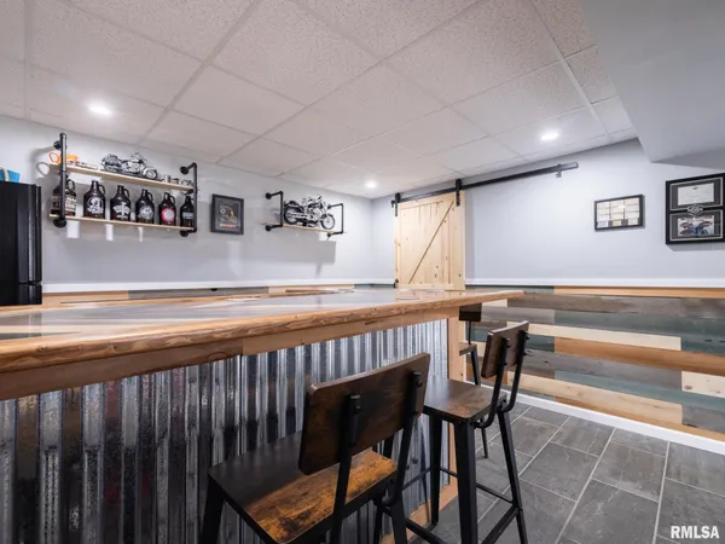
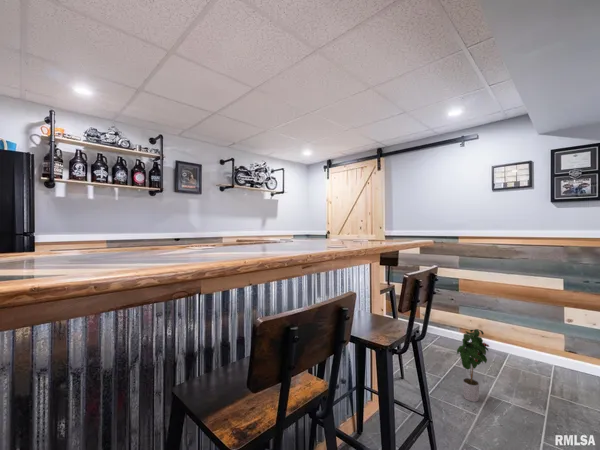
+ potted plant (473, 364)
